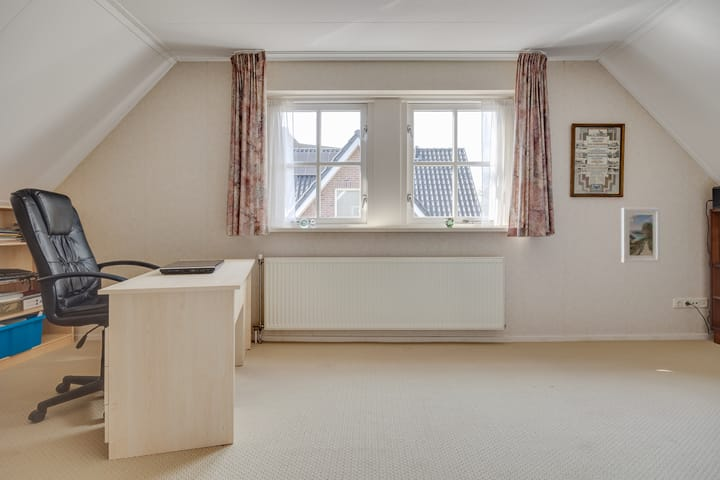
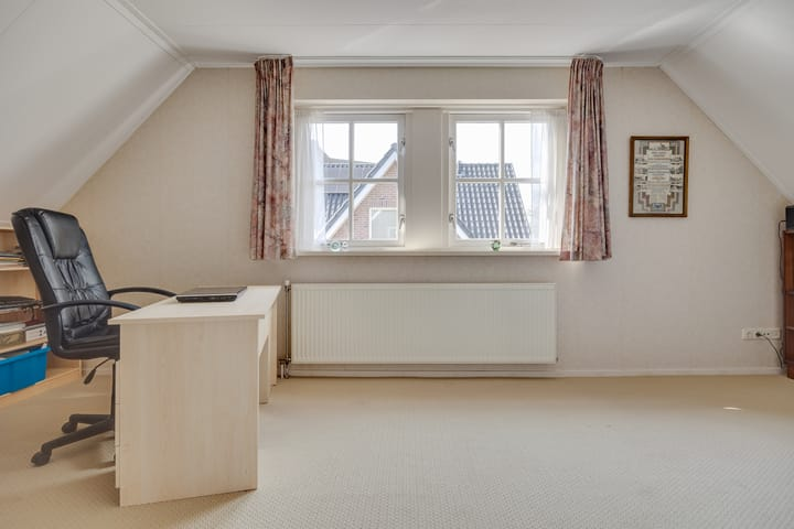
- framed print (640, 235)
